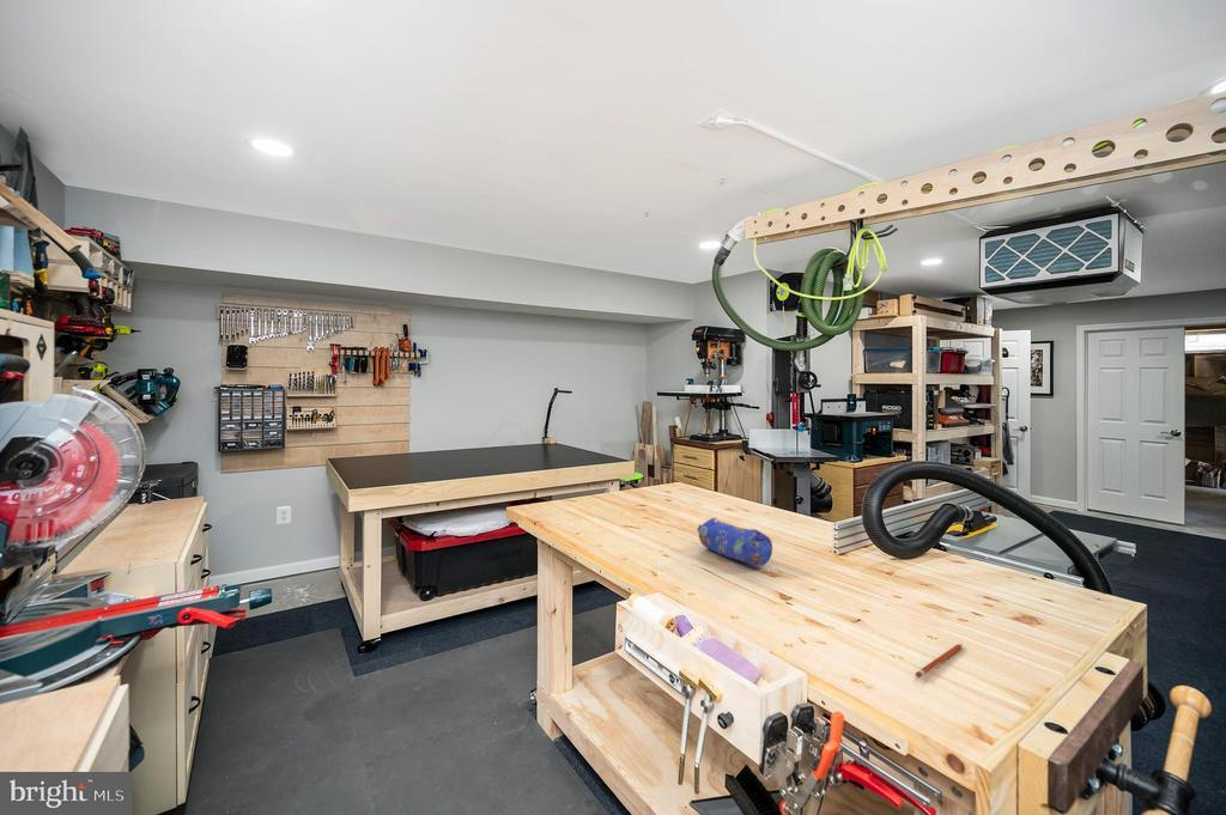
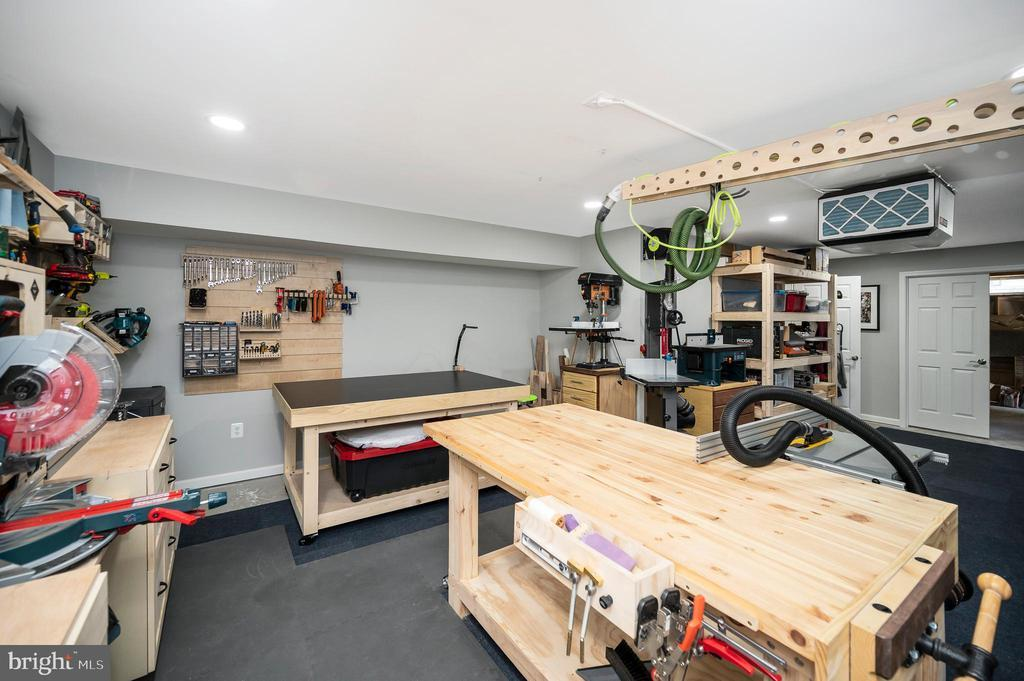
- pencil case (733, 540)
- pencil (941, 658)
